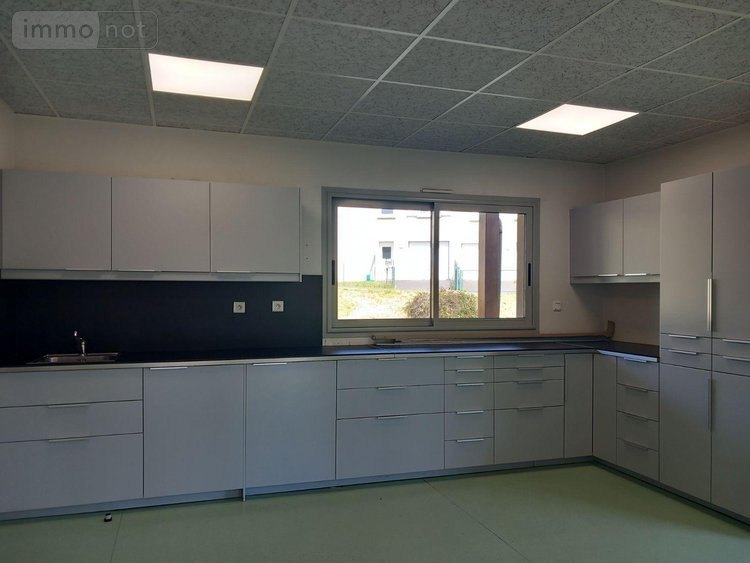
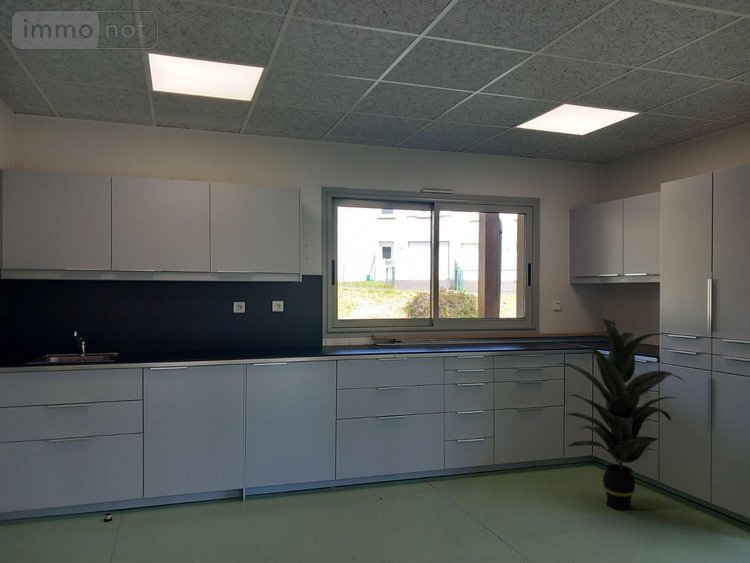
+ indoor plant (618, 411)
